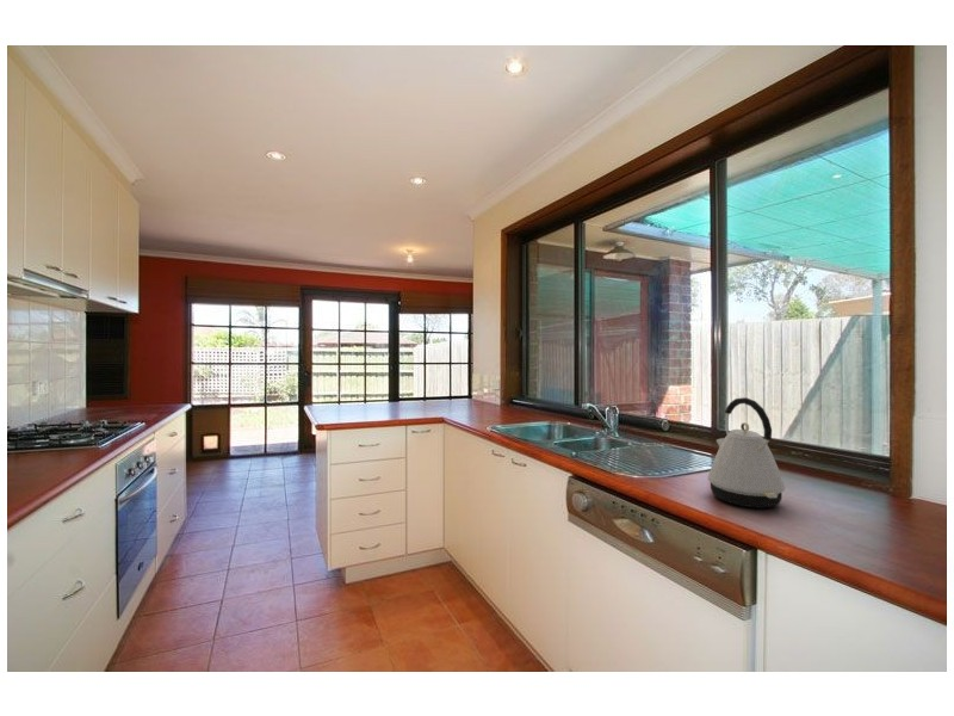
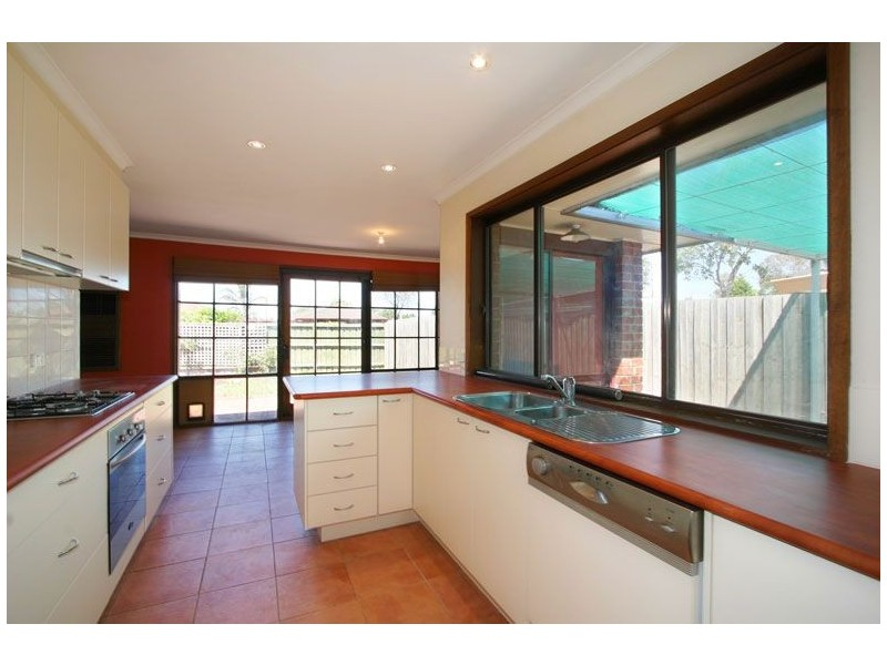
- kettle (743, 448)
